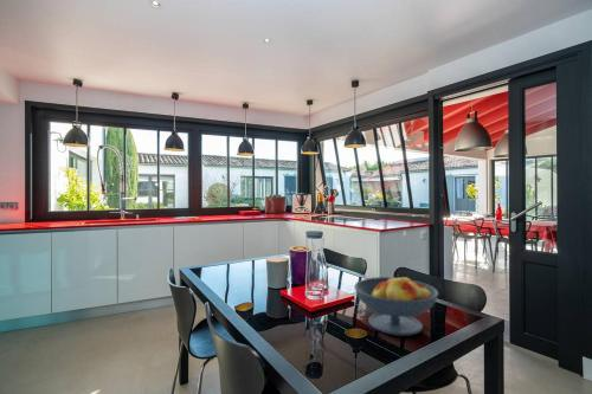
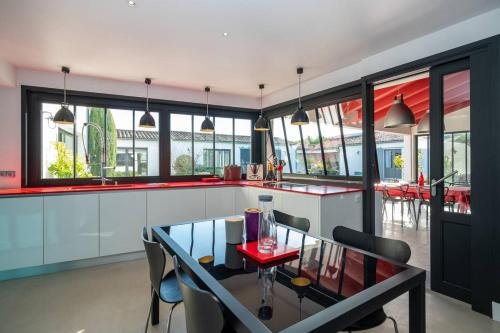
- fruit bowl (394, 299)
